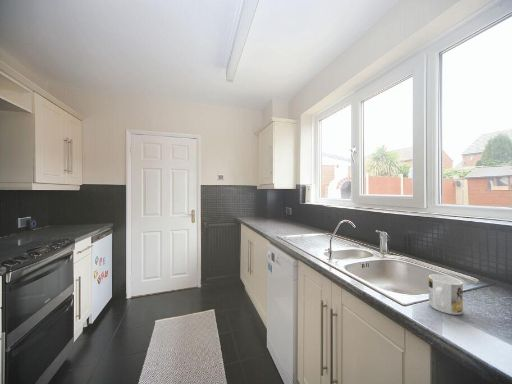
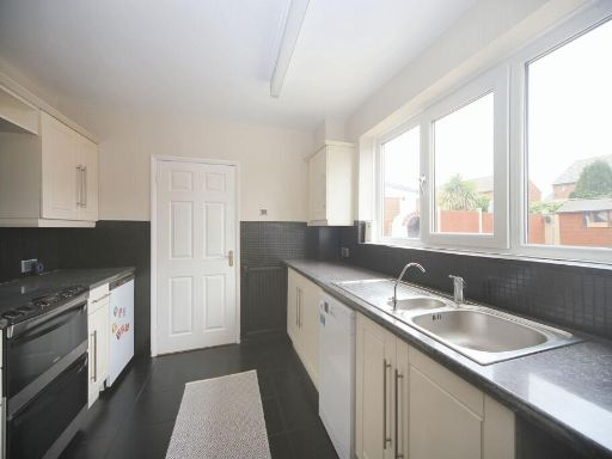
- mug (442, 294)
